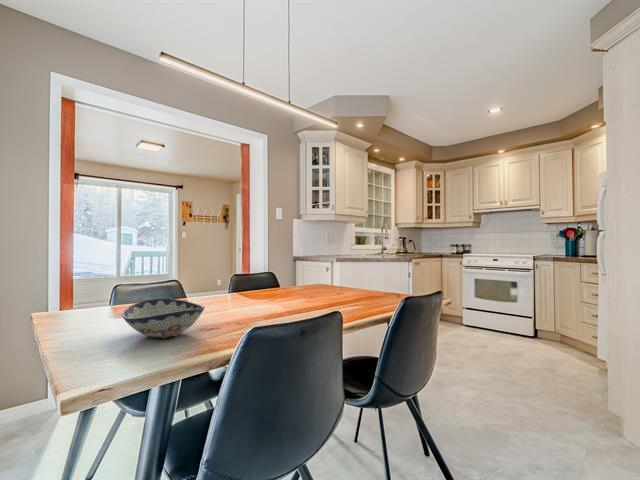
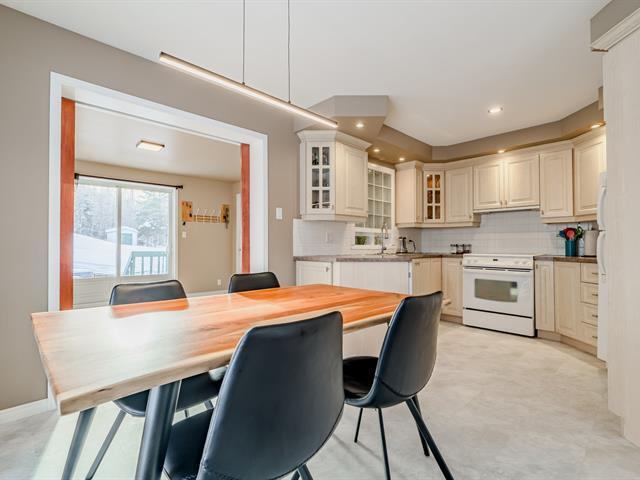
- decorative bowl (164, 319)
